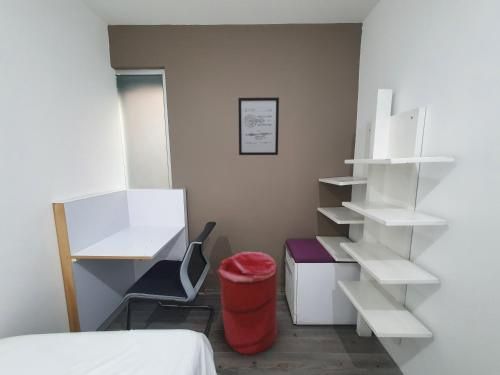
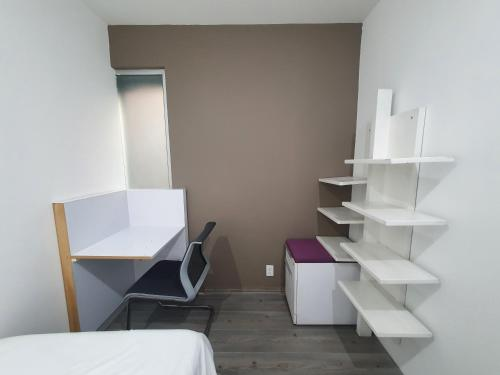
- wall art (258, 127)
- laundry hamper (248, 297)
